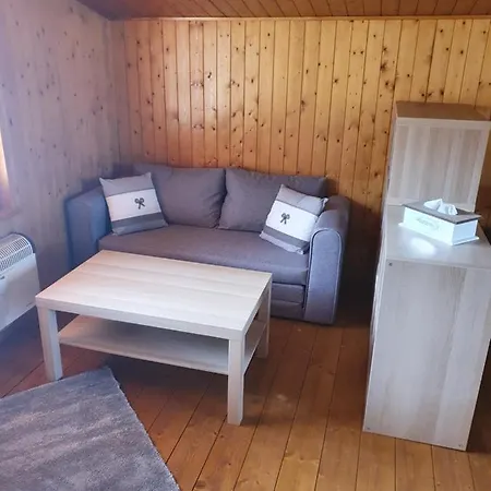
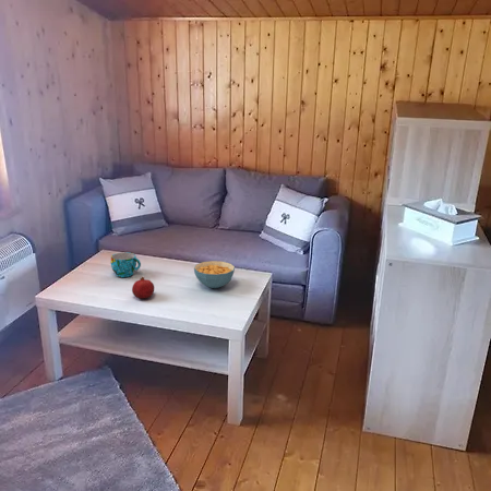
+ cereal bowl (214, 276)
+ fruit (143, 287)
+ cup (125, 265)
